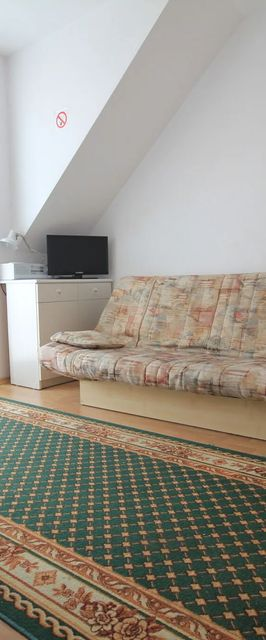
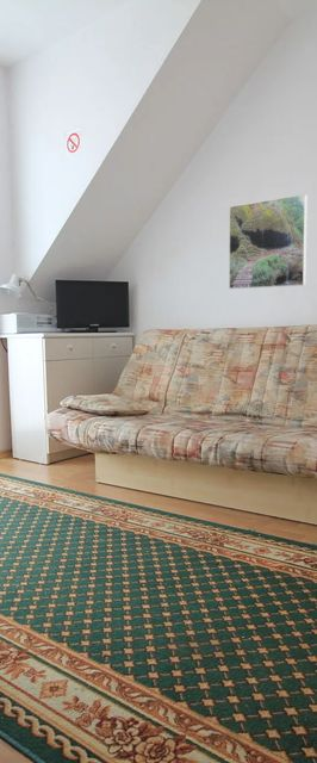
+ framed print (266, 244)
